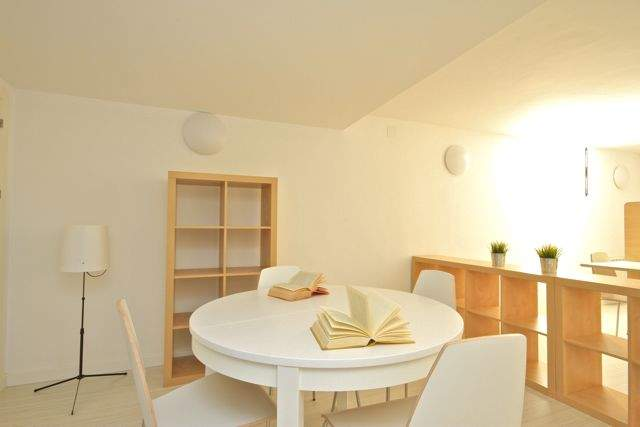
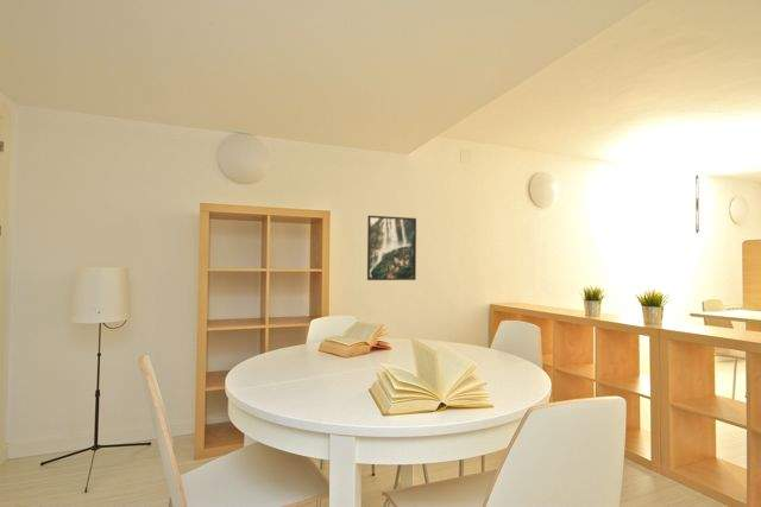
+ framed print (391, 248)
